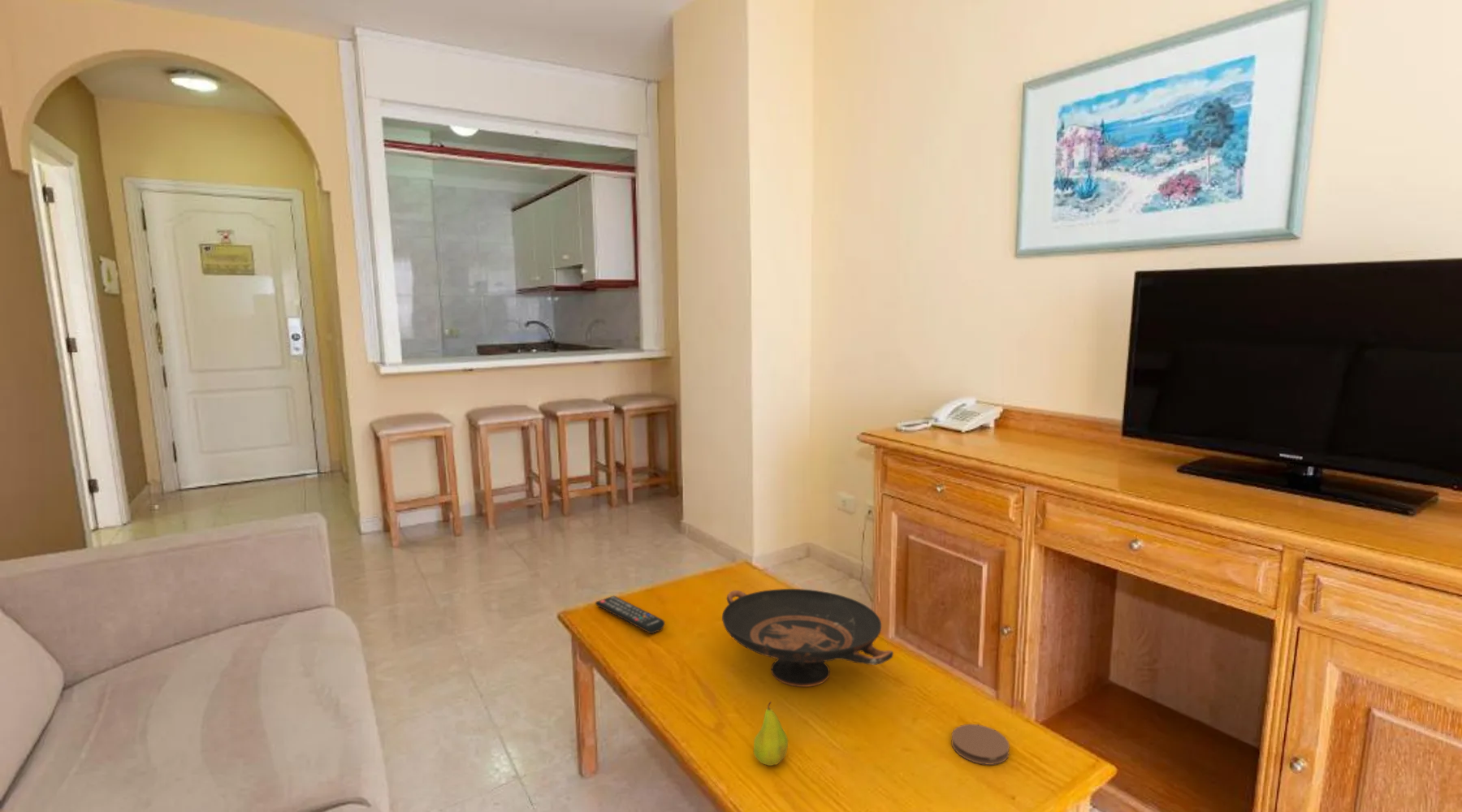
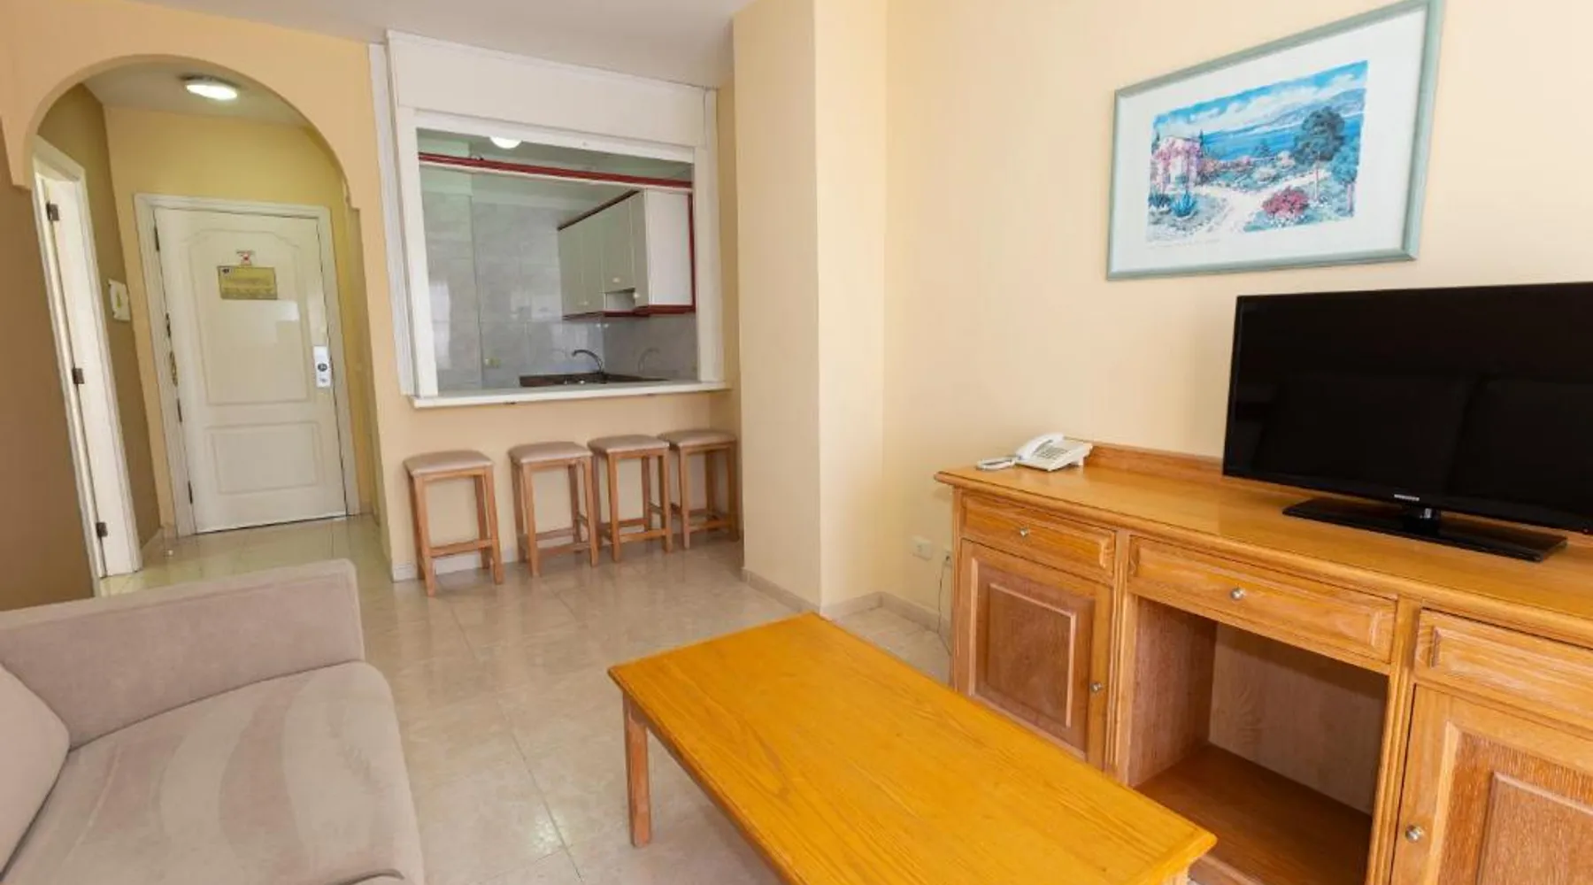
- remote control (629, 613)
- fruit (770, 730)
- coaster (980, 743)
- decorative bowl (801, 642)
